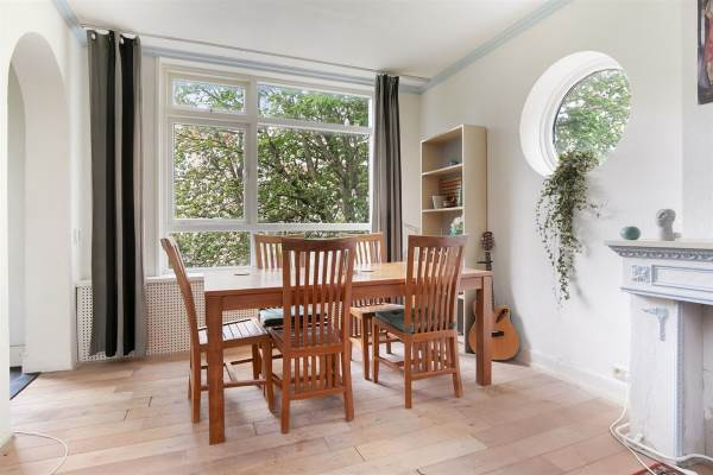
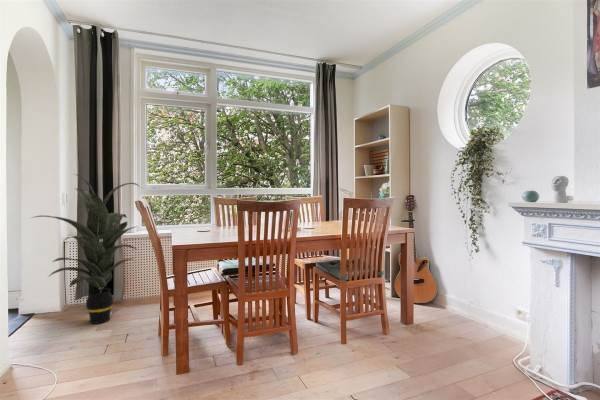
+ indoor plant (94, 247)
